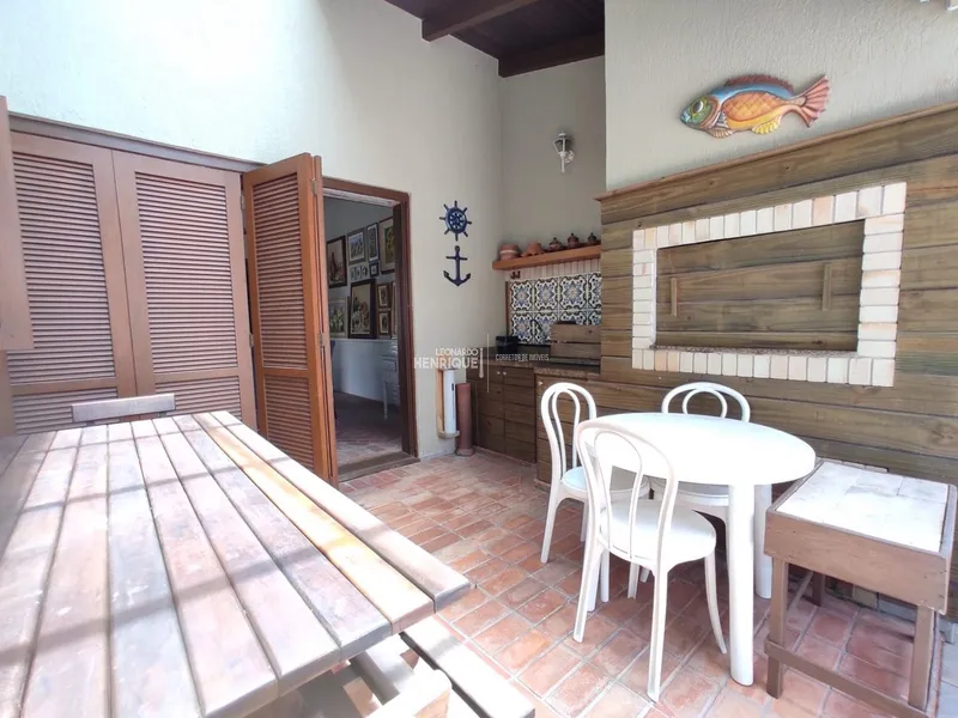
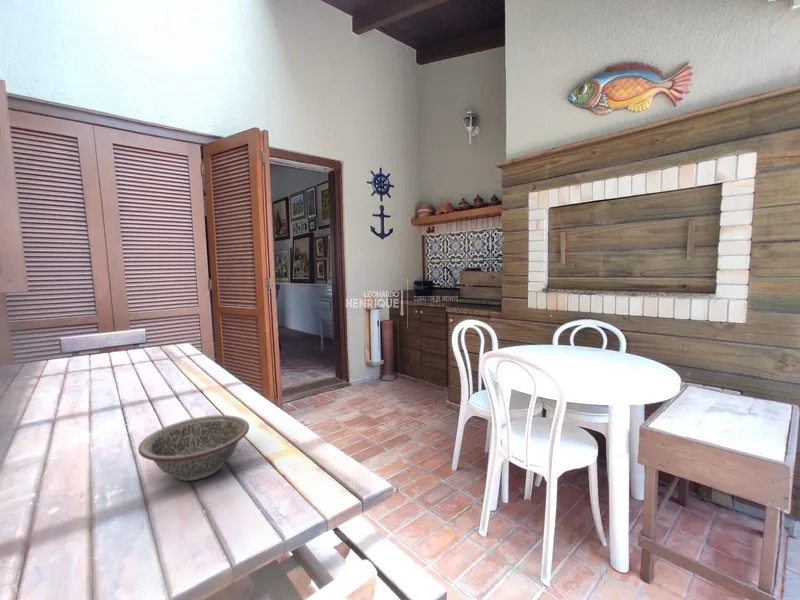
+ decorative bowl (198, 451)
